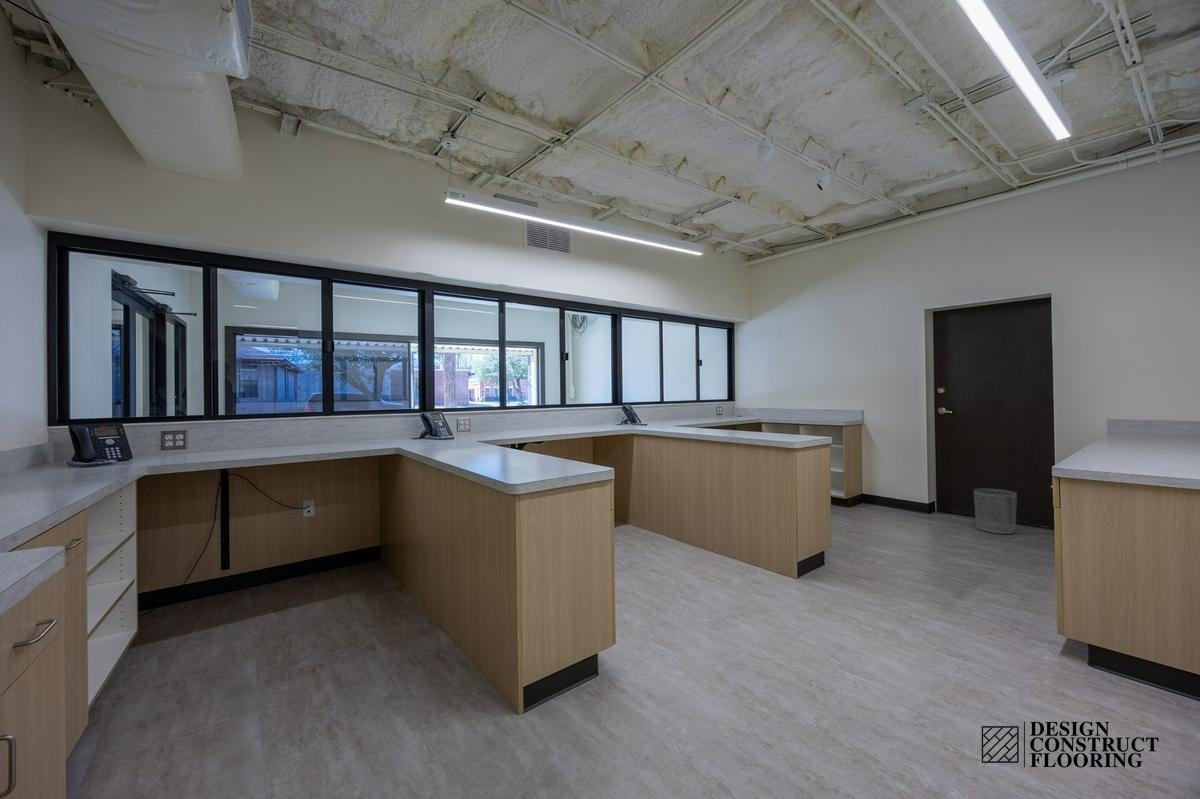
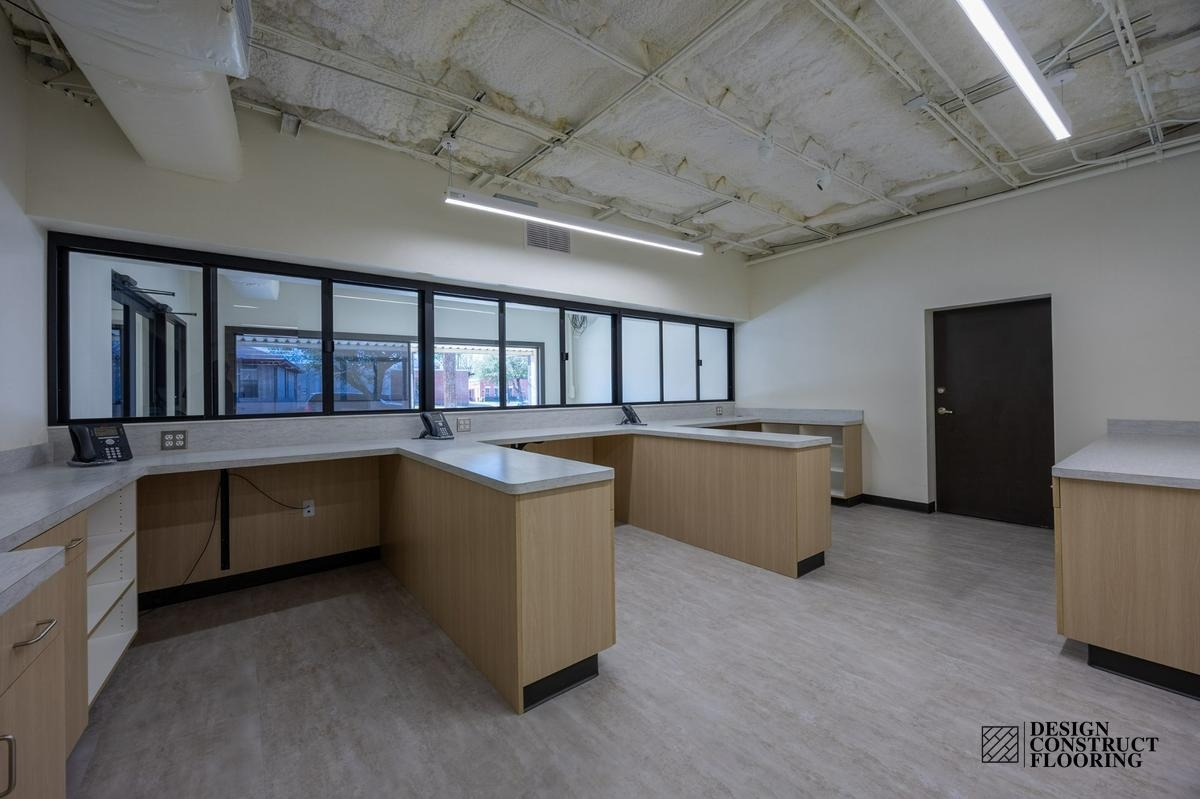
- waste bin (995, 510)
